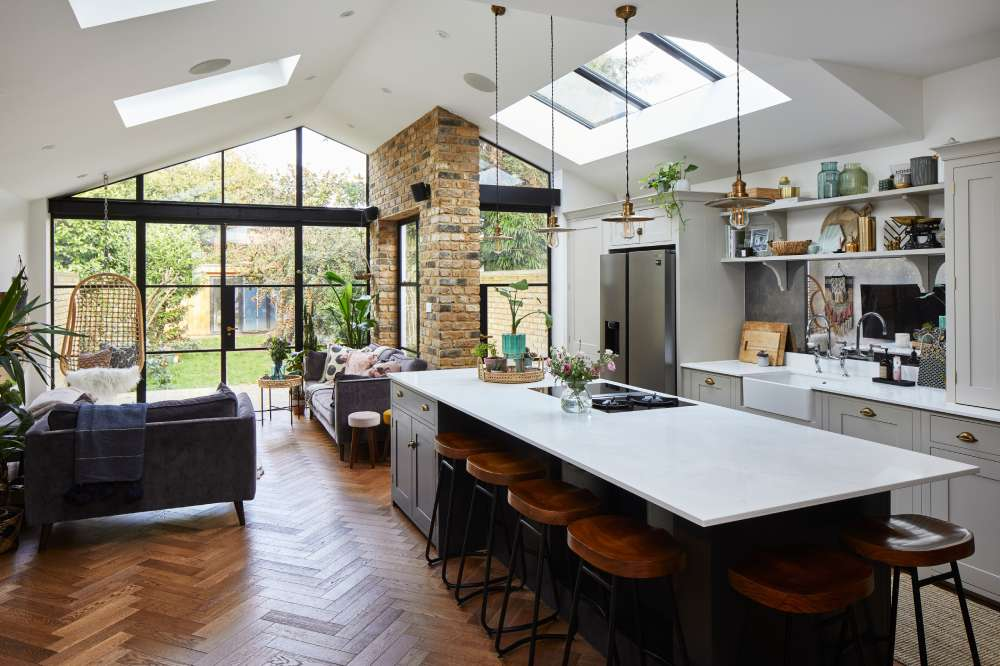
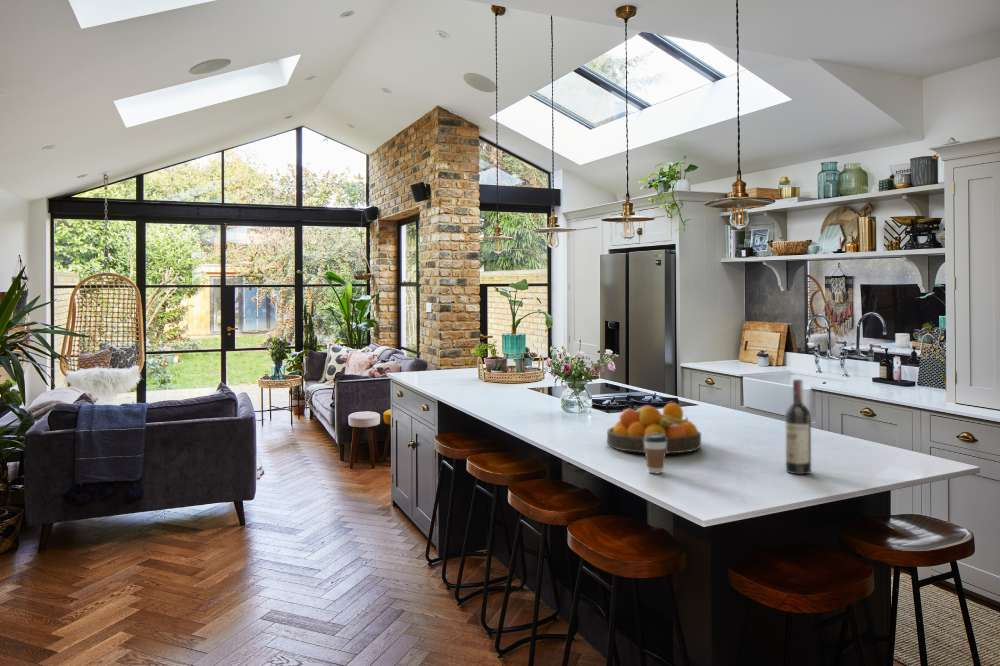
+ coffee cup (655, 453)
+ fruit bowl (653, 424)
+ wine bottle (798, 425)
